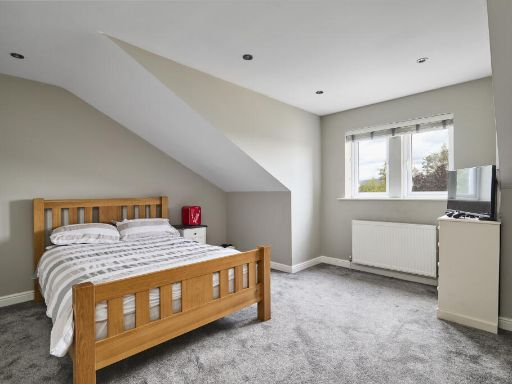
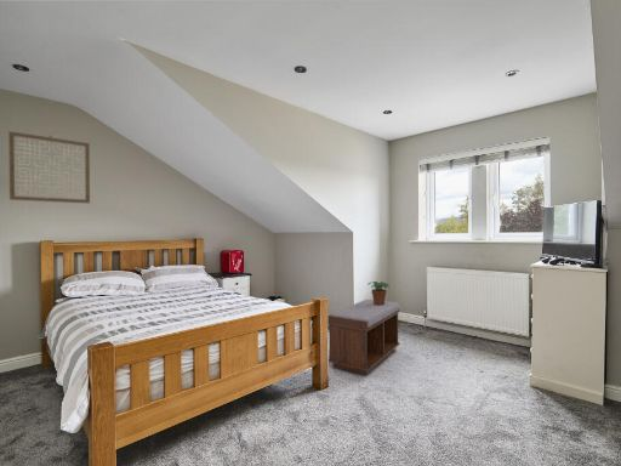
+ wall art (52, 167)
+ bench (366, 331)
+ potted plant (377, 292)
